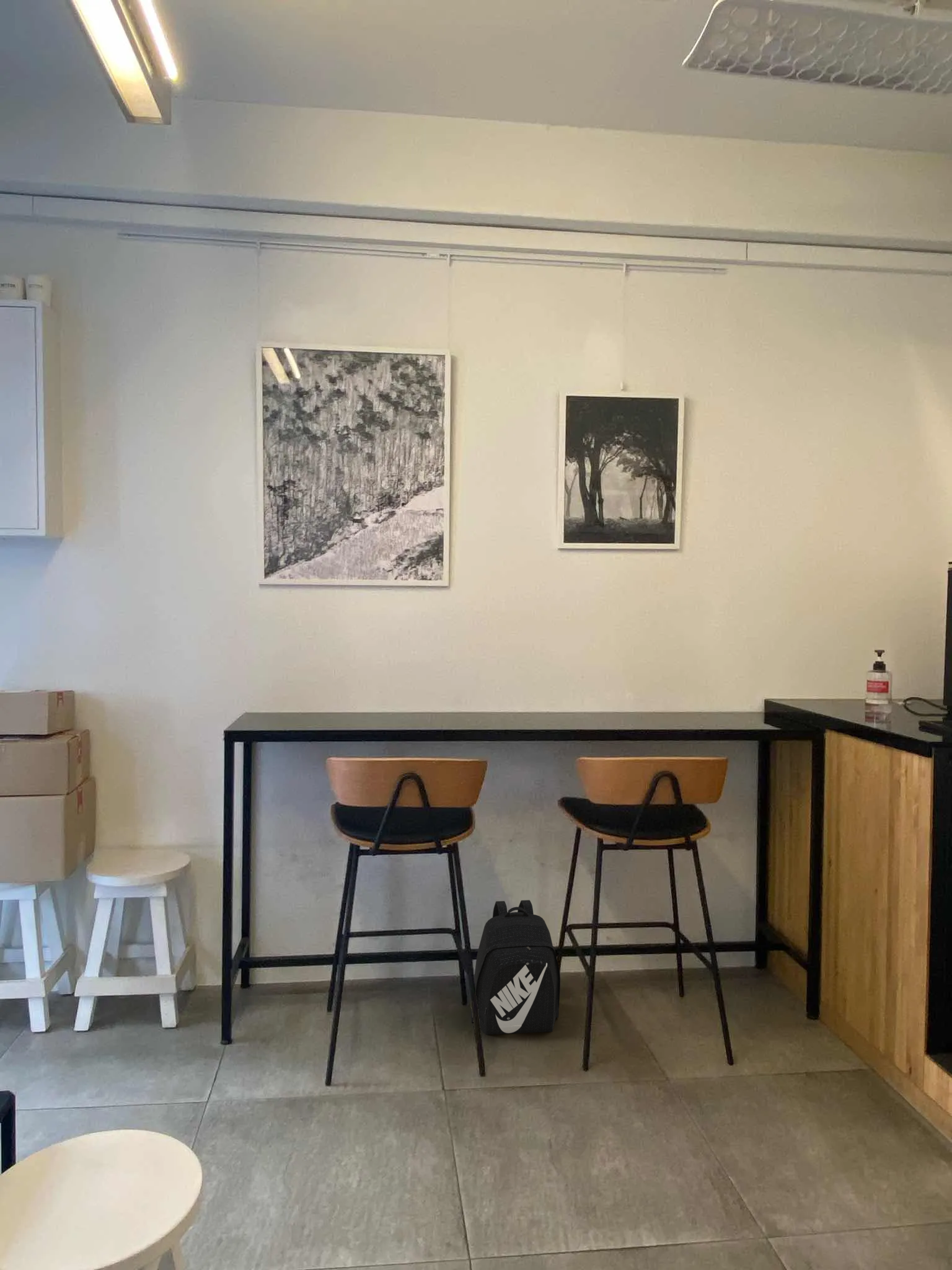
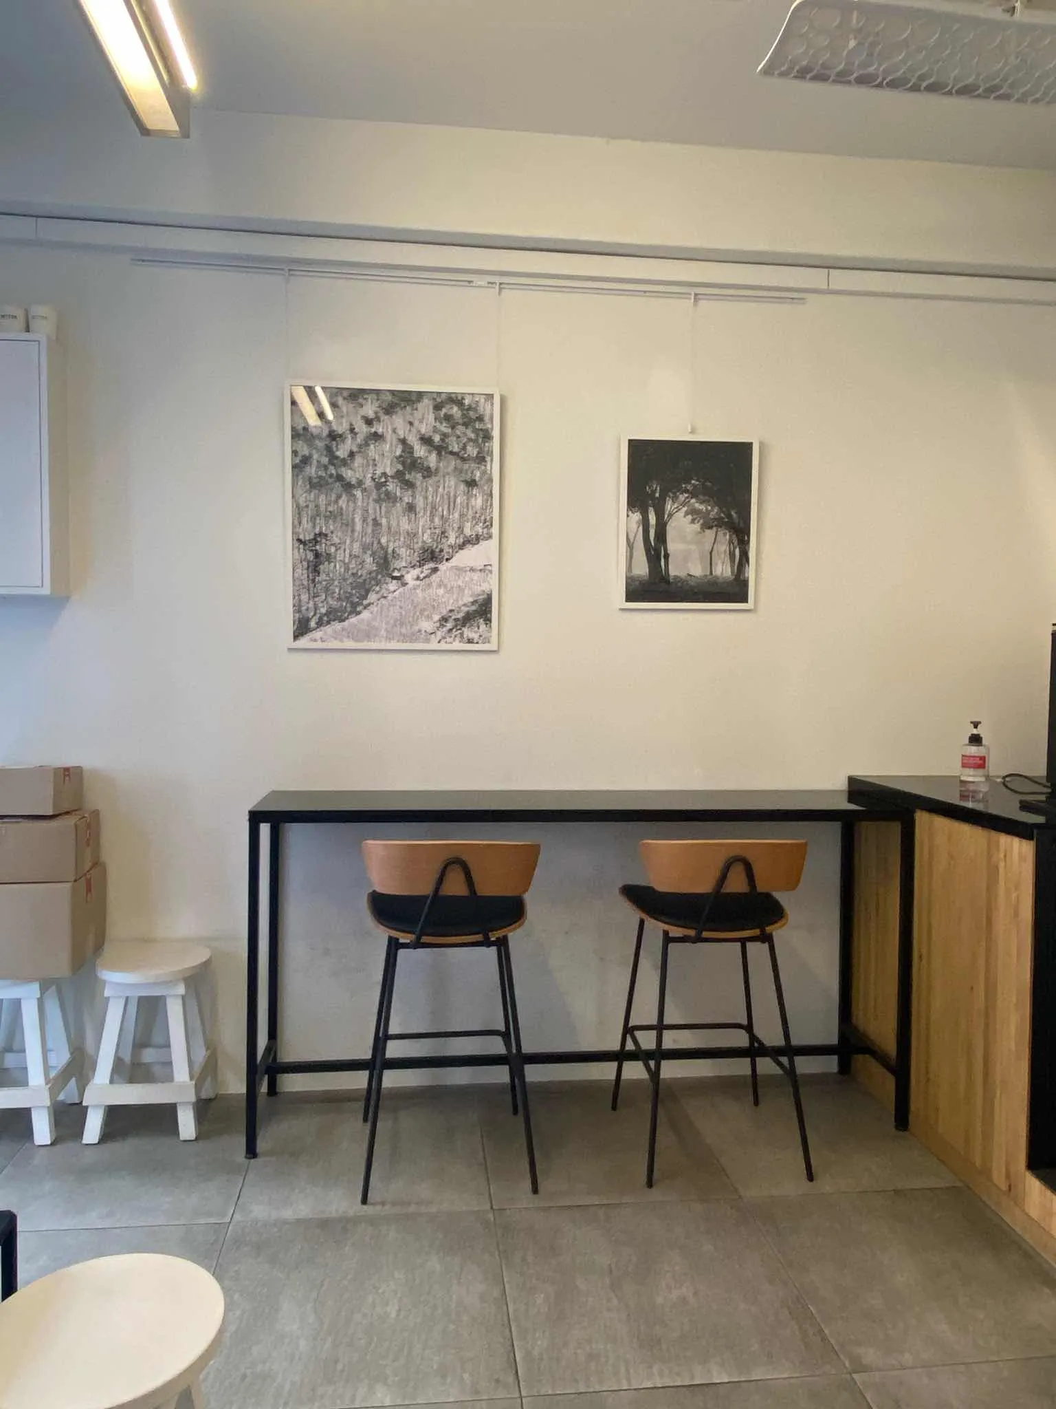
- backpack (514, 957)
